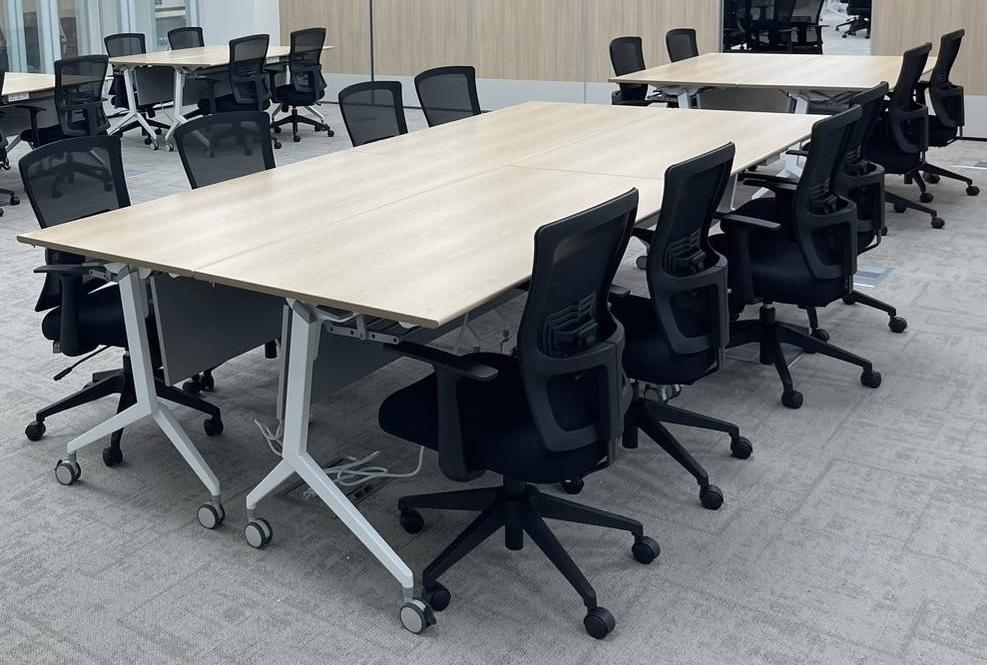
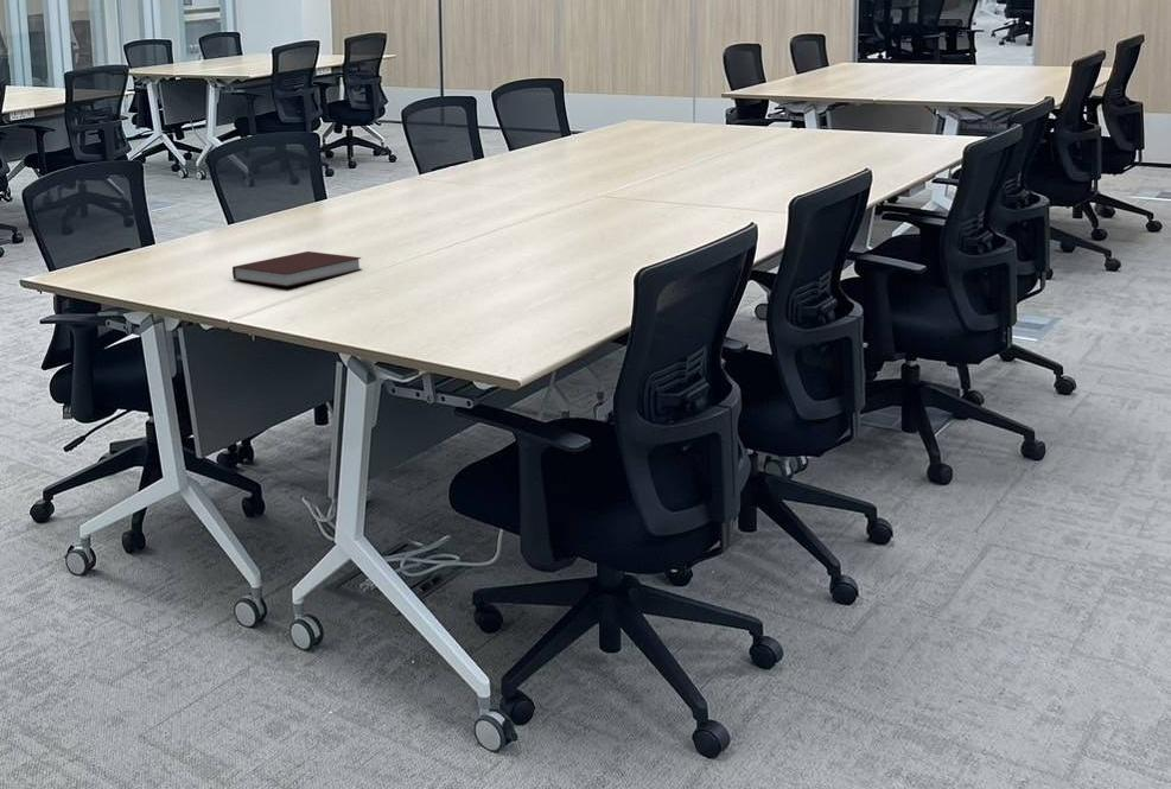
+ notebook (298, 268)
